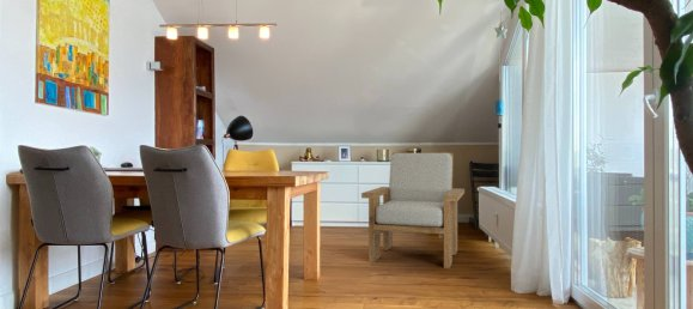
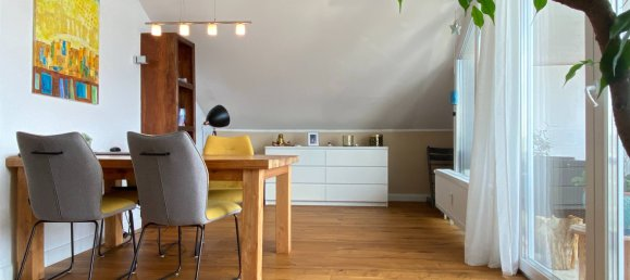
- armchair (415, 204)
